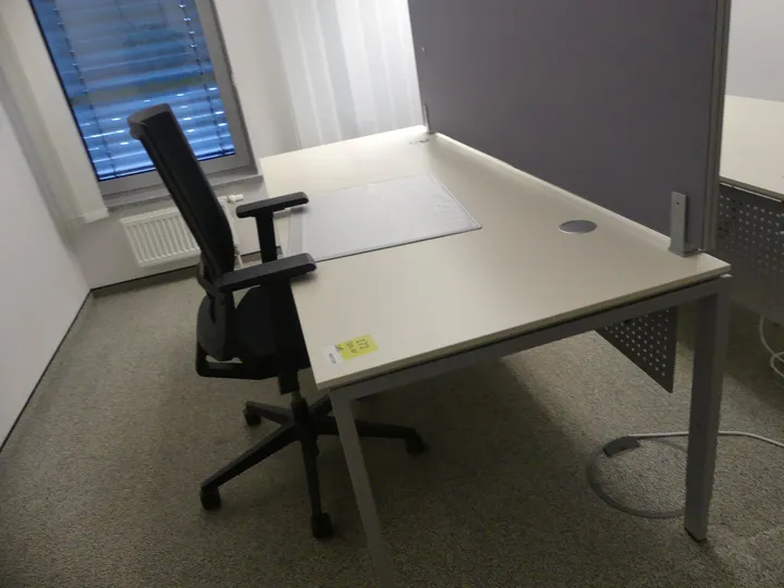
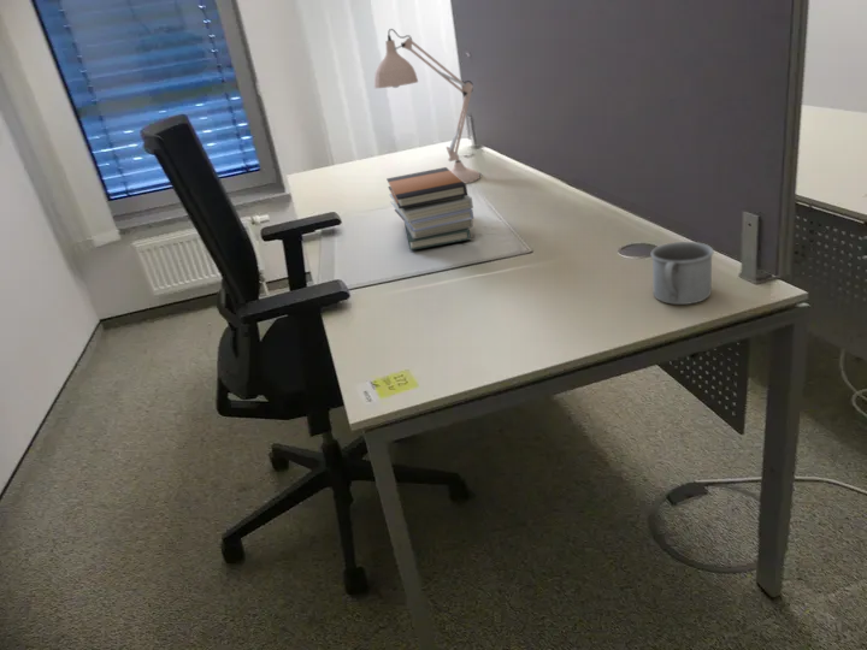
+ desk lamp (415, 82)
+ book stack (429, 207)
+ mug (680, 273)
